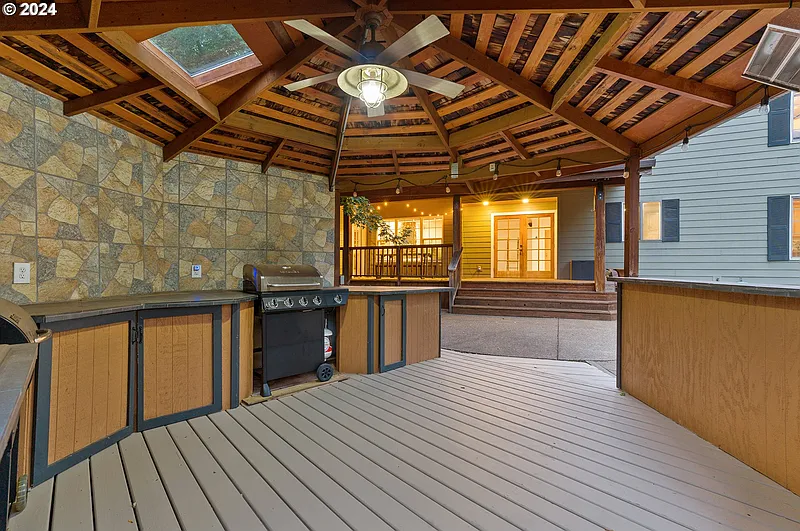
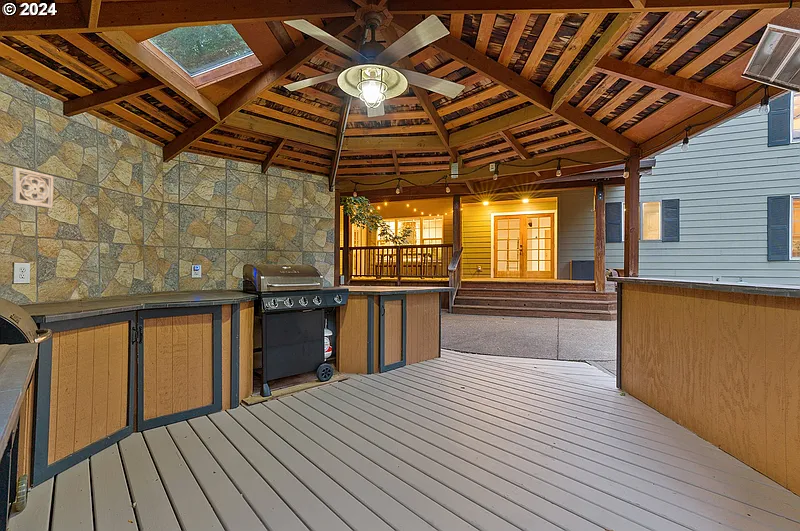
+ wall ornament (33, 189)
